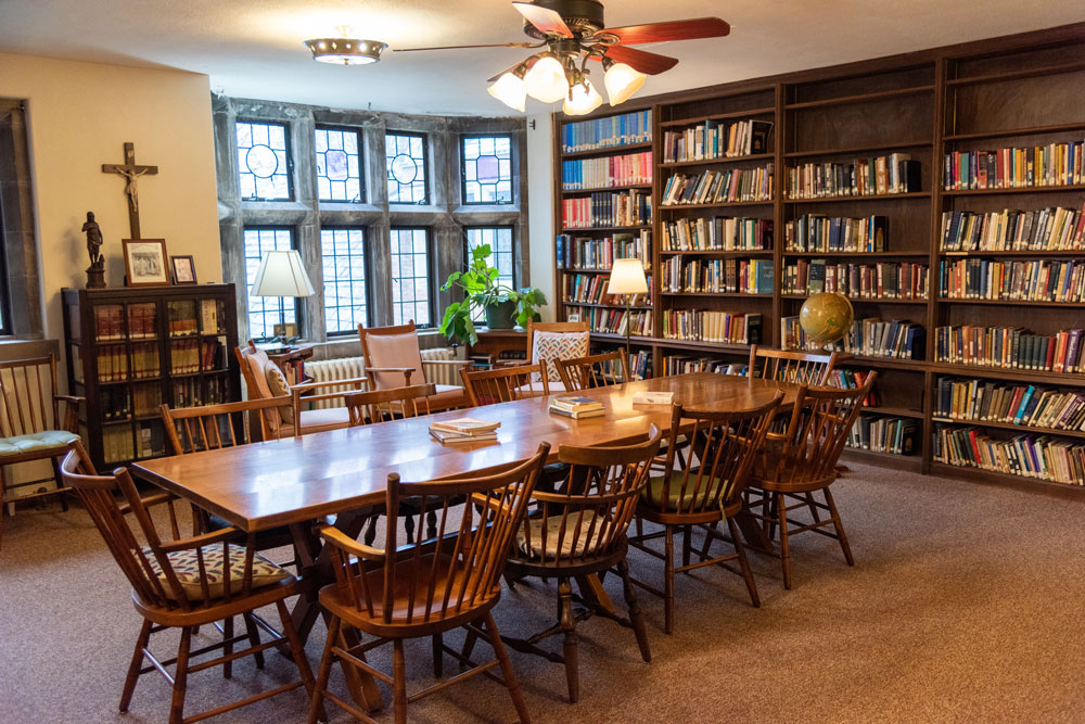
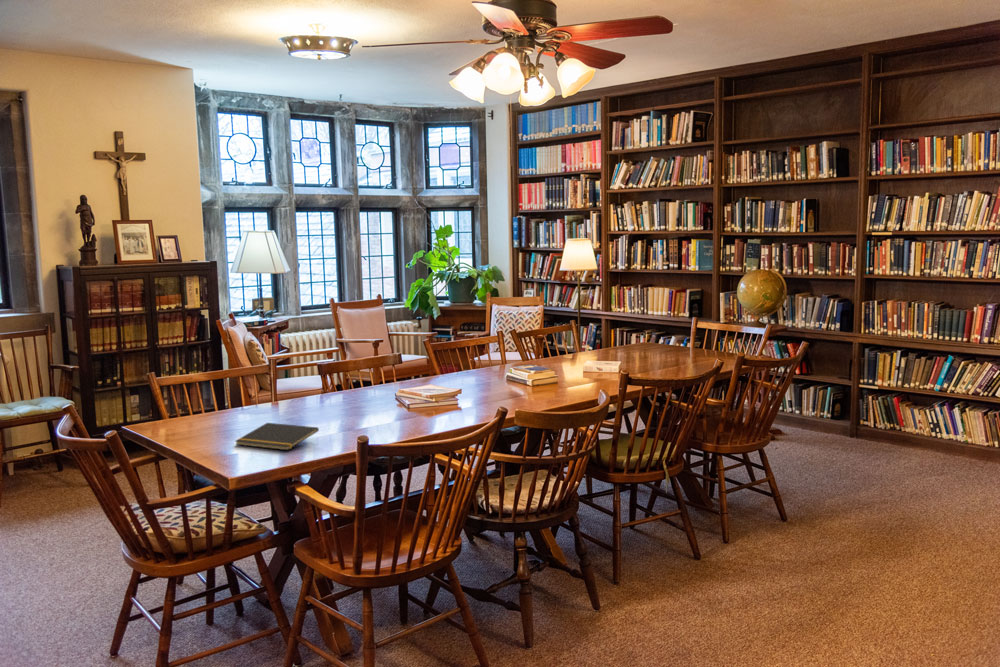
+ notepad (277, 435)
